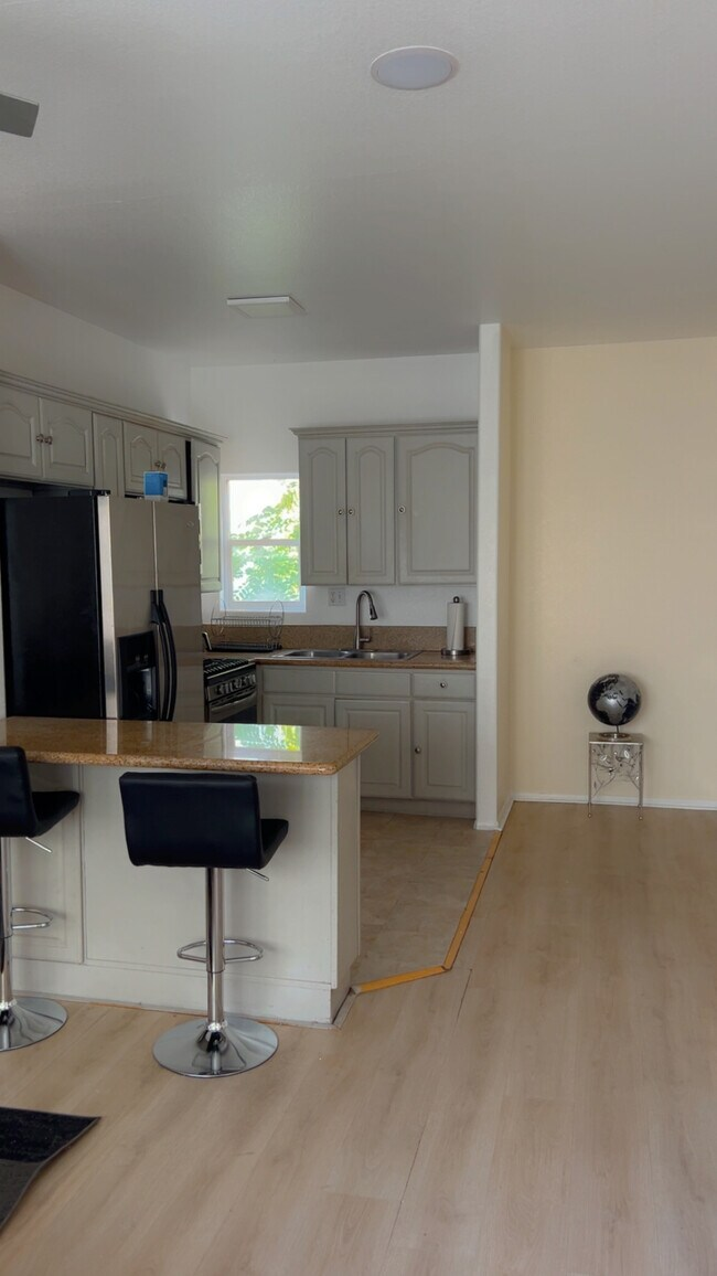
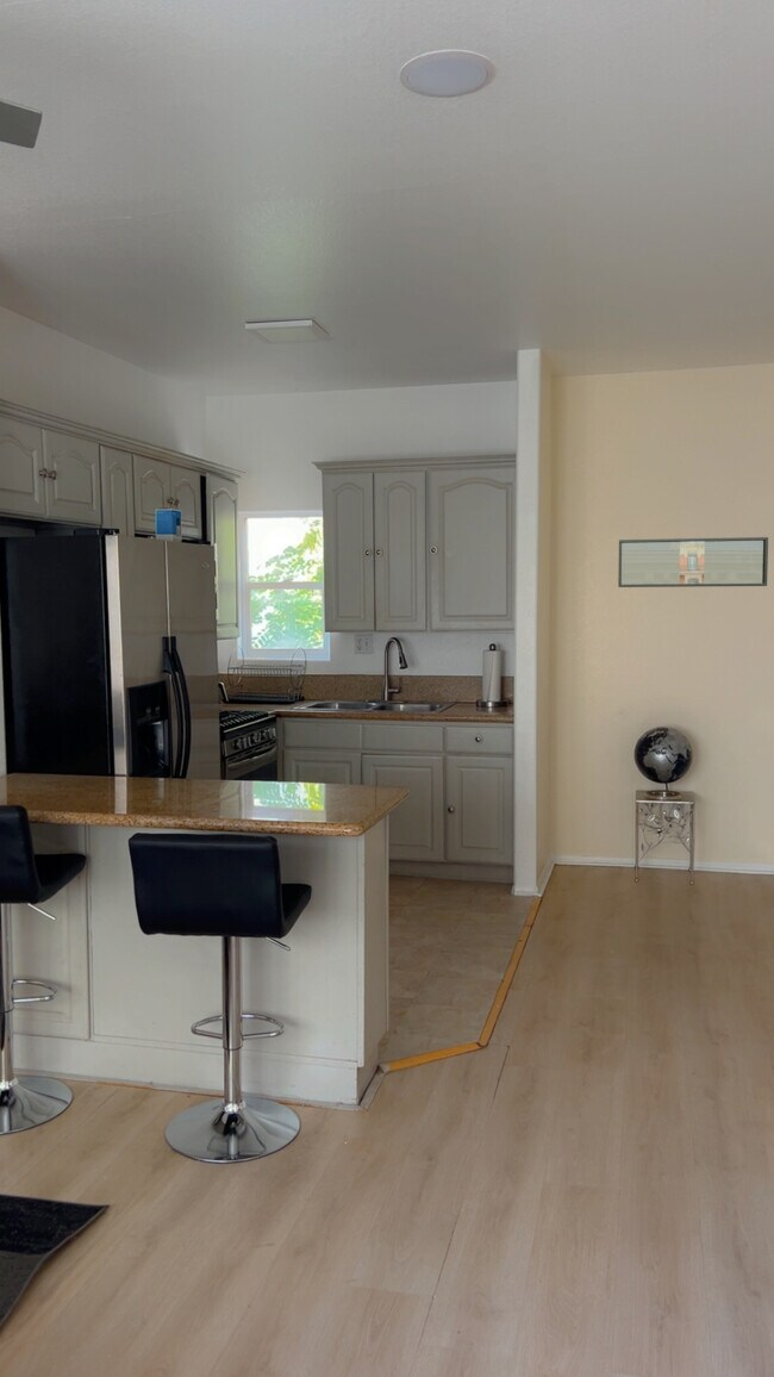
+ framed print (692, 562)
